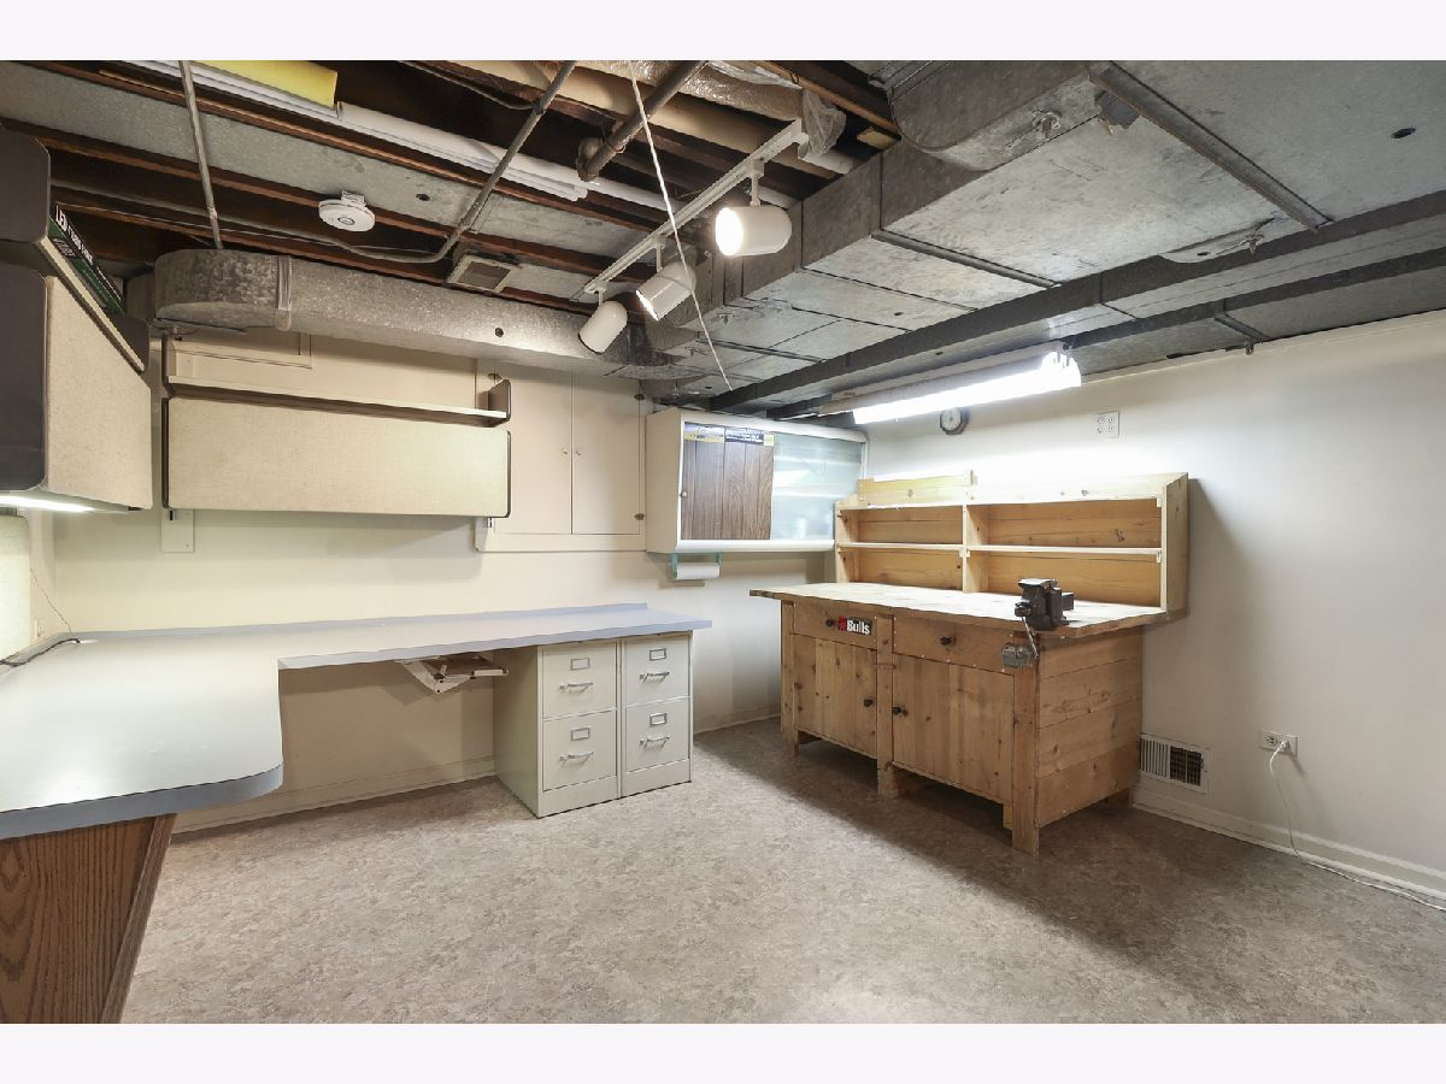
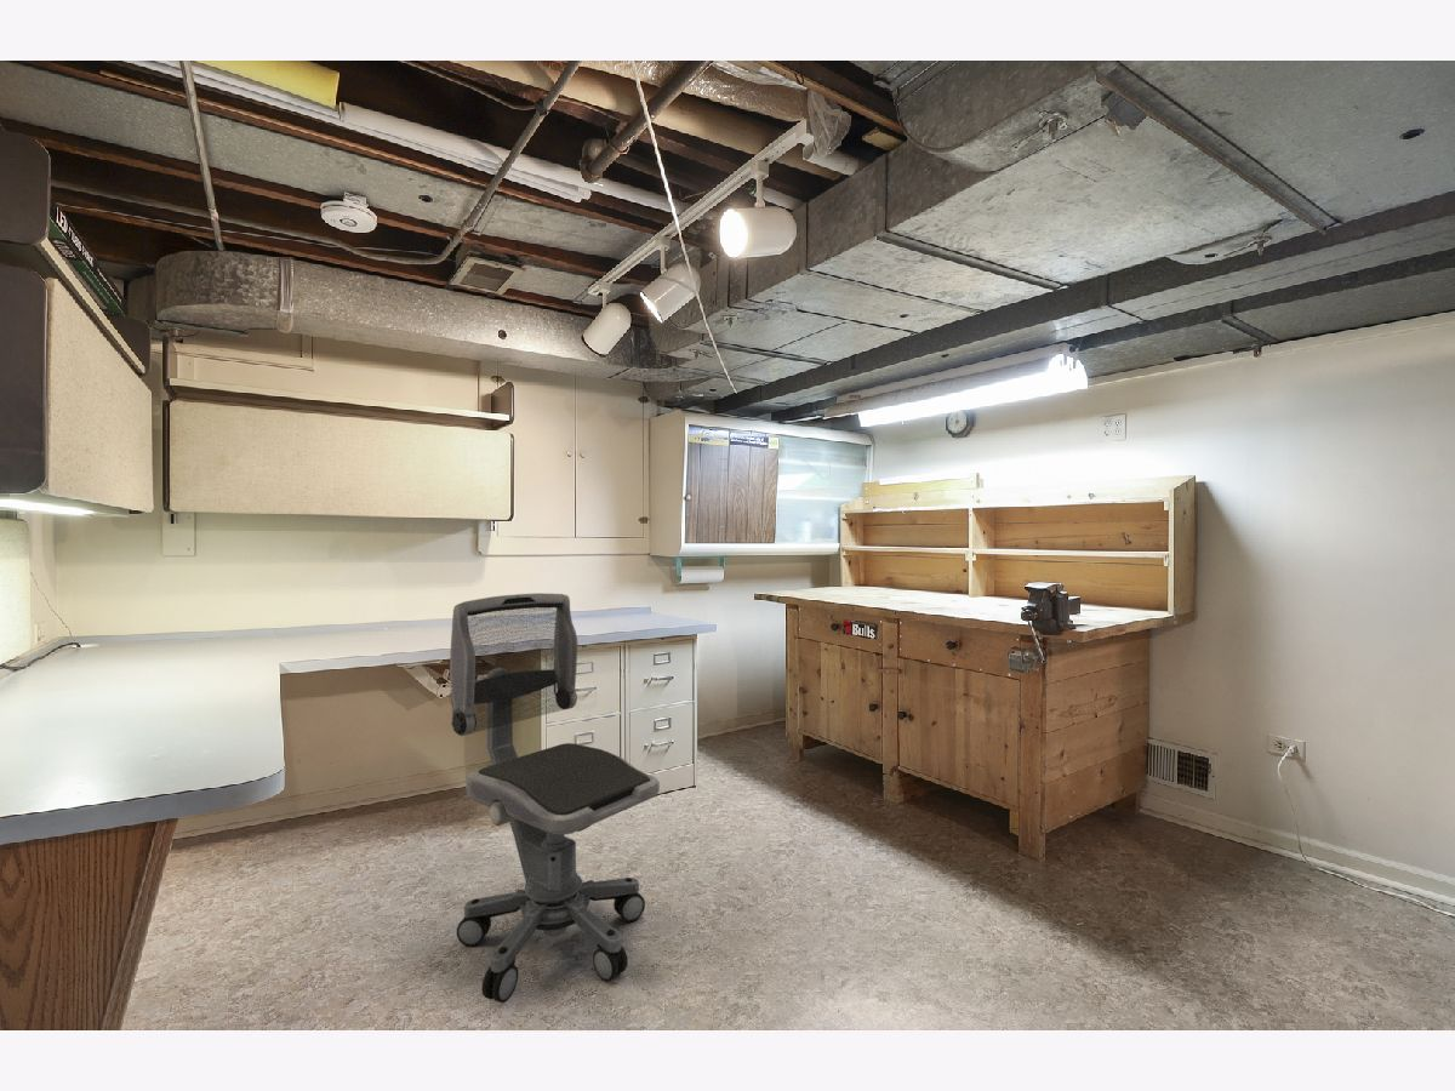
+ office chair (549, 770)
